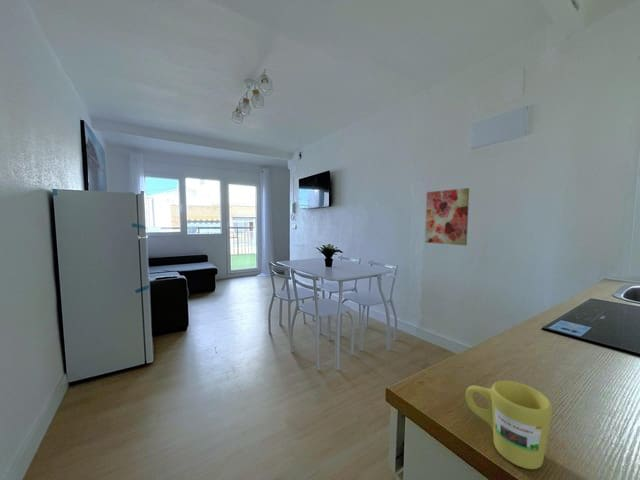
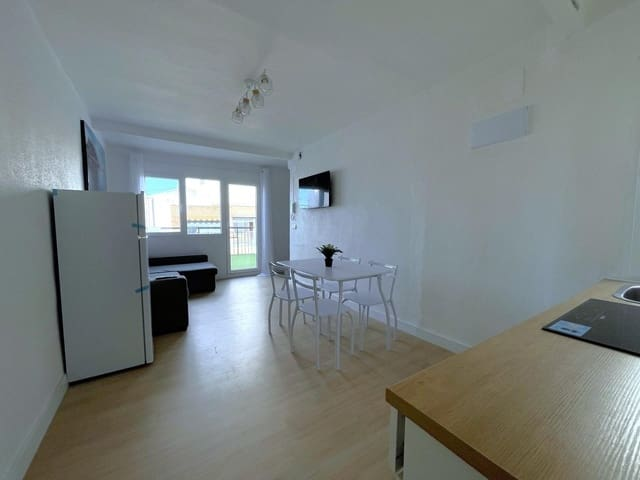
- mug (504, 416)
- wall art (445, 217)
